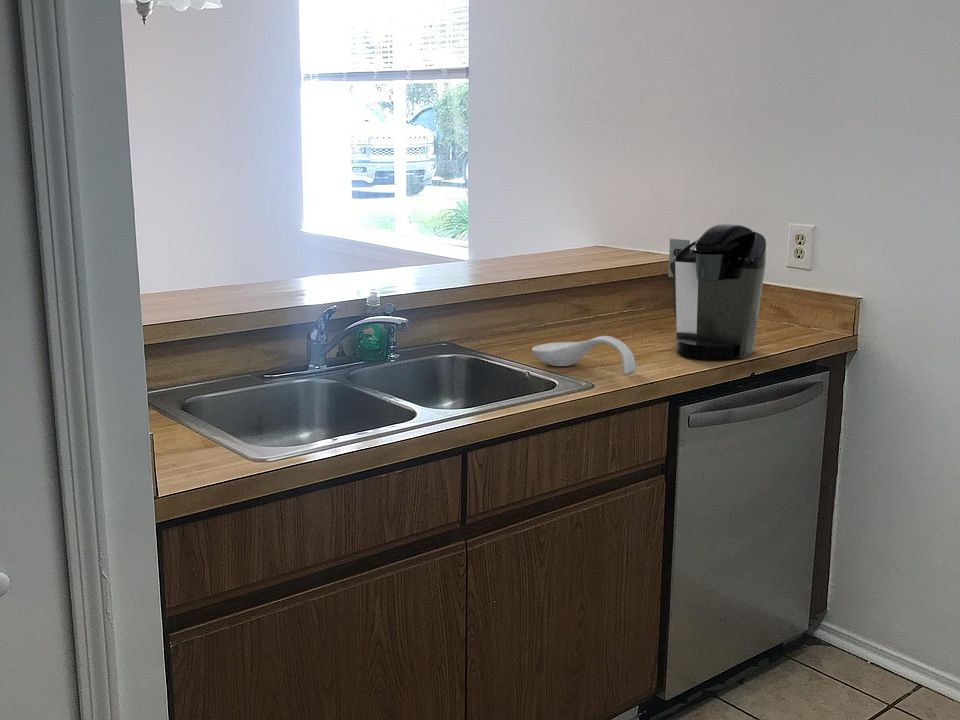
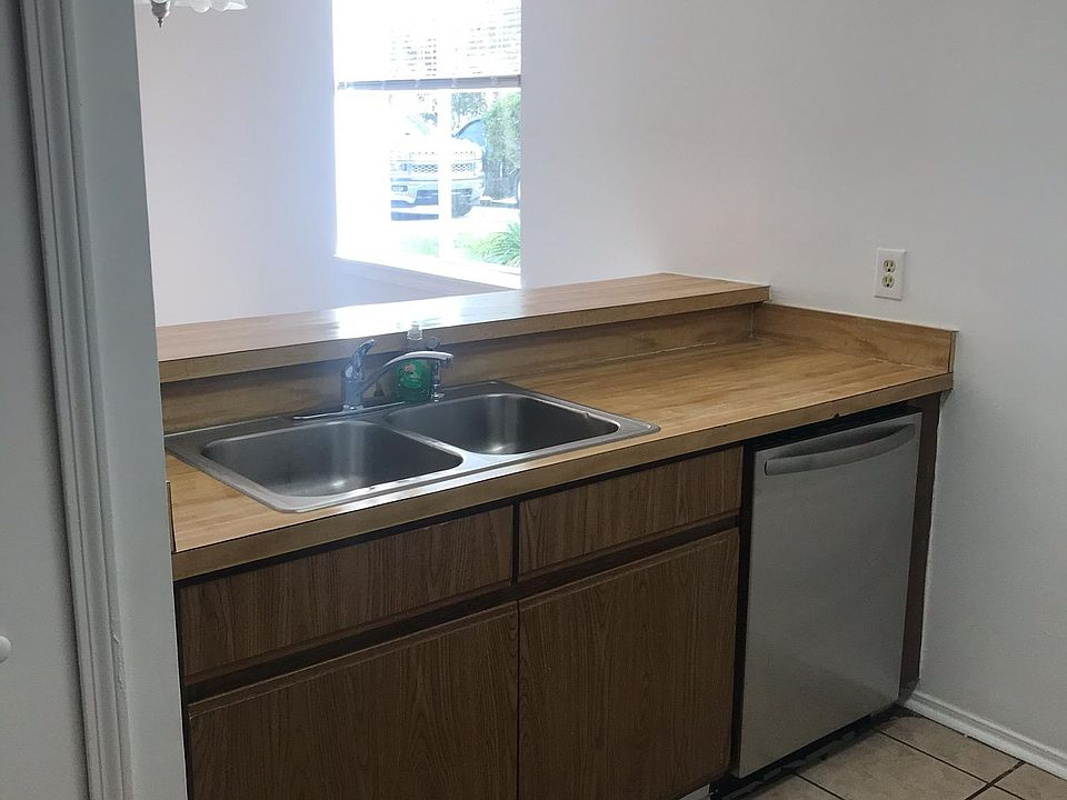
- coffee maker (699, 285)
- spoon rest (583, 350)
